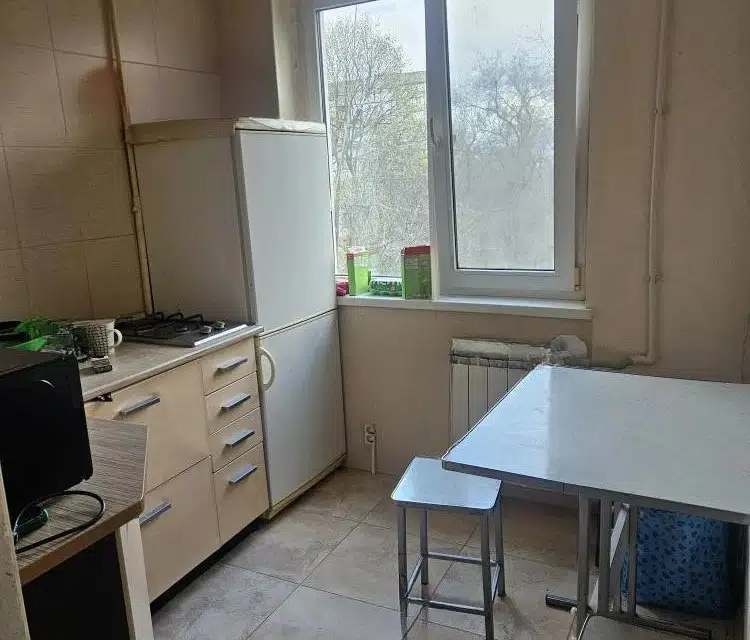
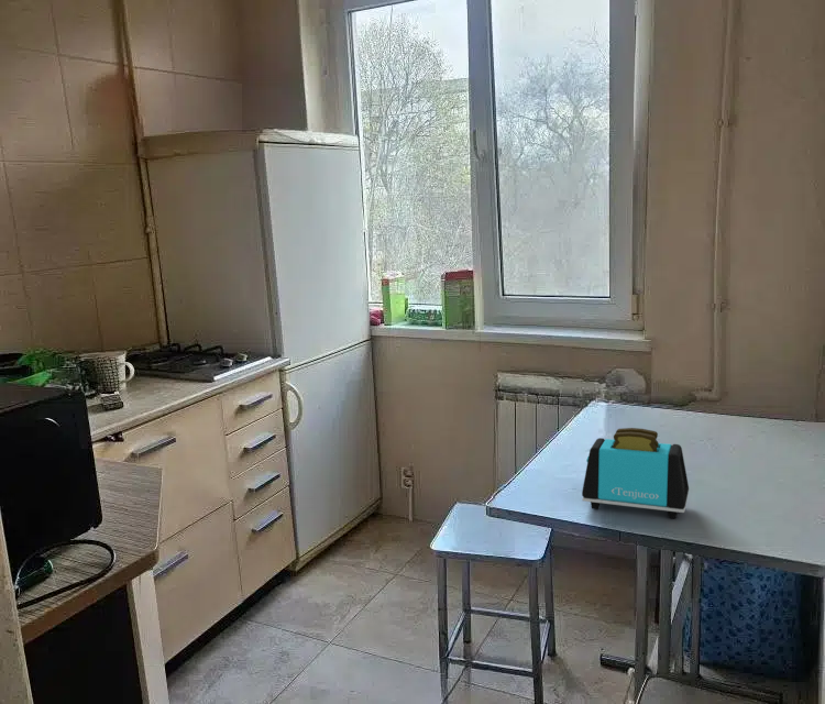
+ toaster (635, 469)
